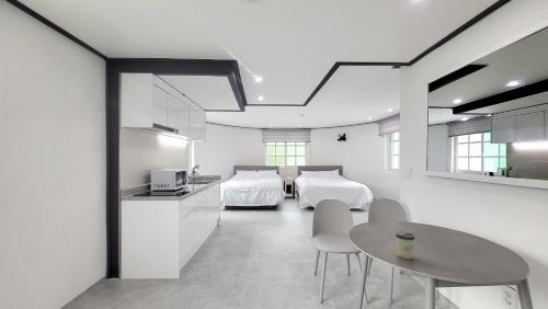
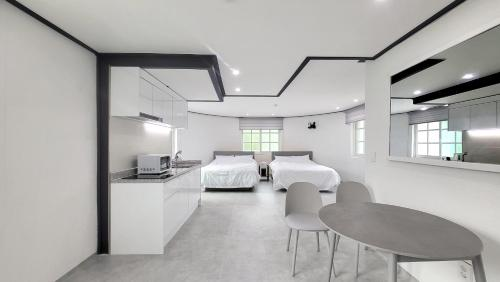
- cup (404, 244)
